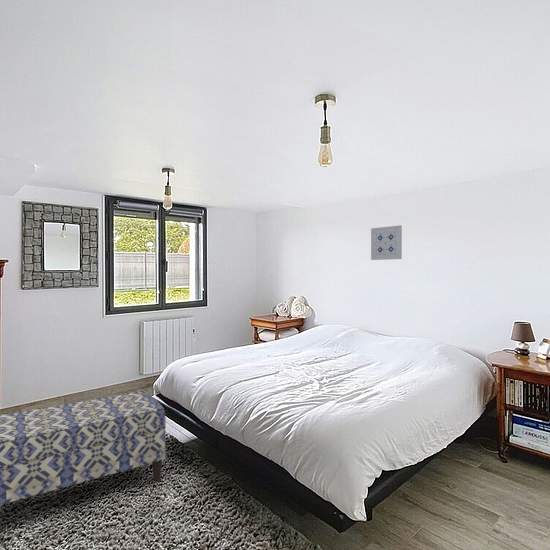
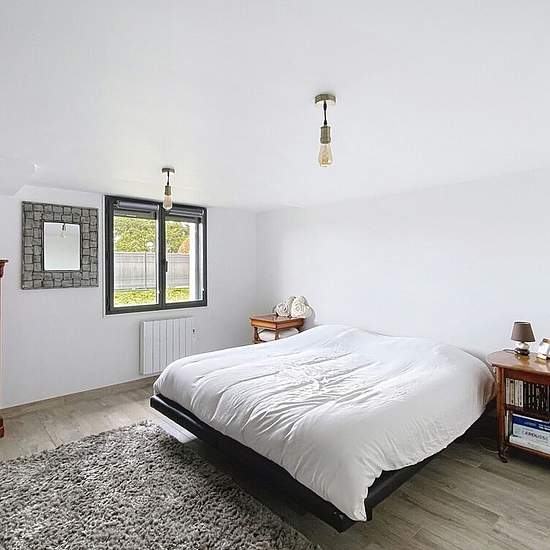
- bench (74, 451)
- wall art (385, 243)
